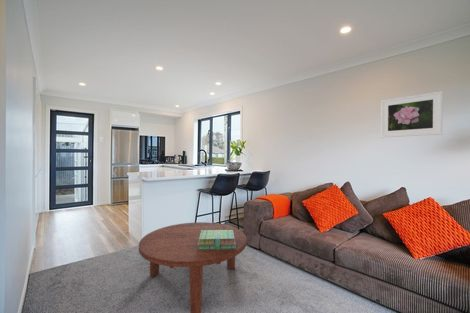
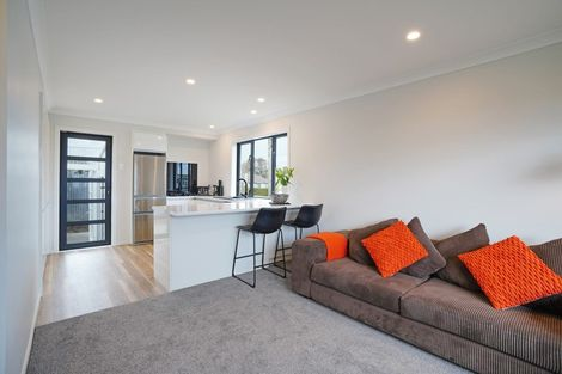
- coffee table (194, 260)
- stack of books (217, 238)
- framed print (409, 116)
